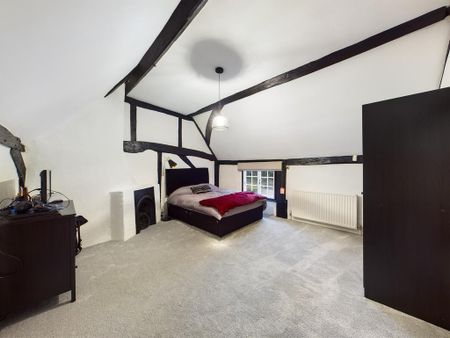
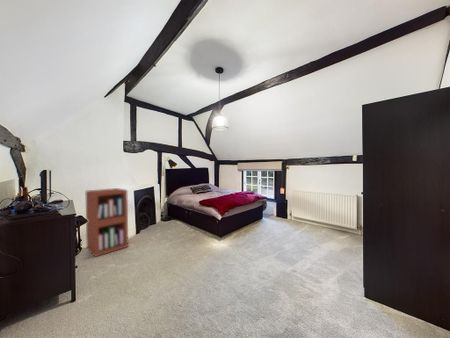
+ bookshelf (107, 218)
